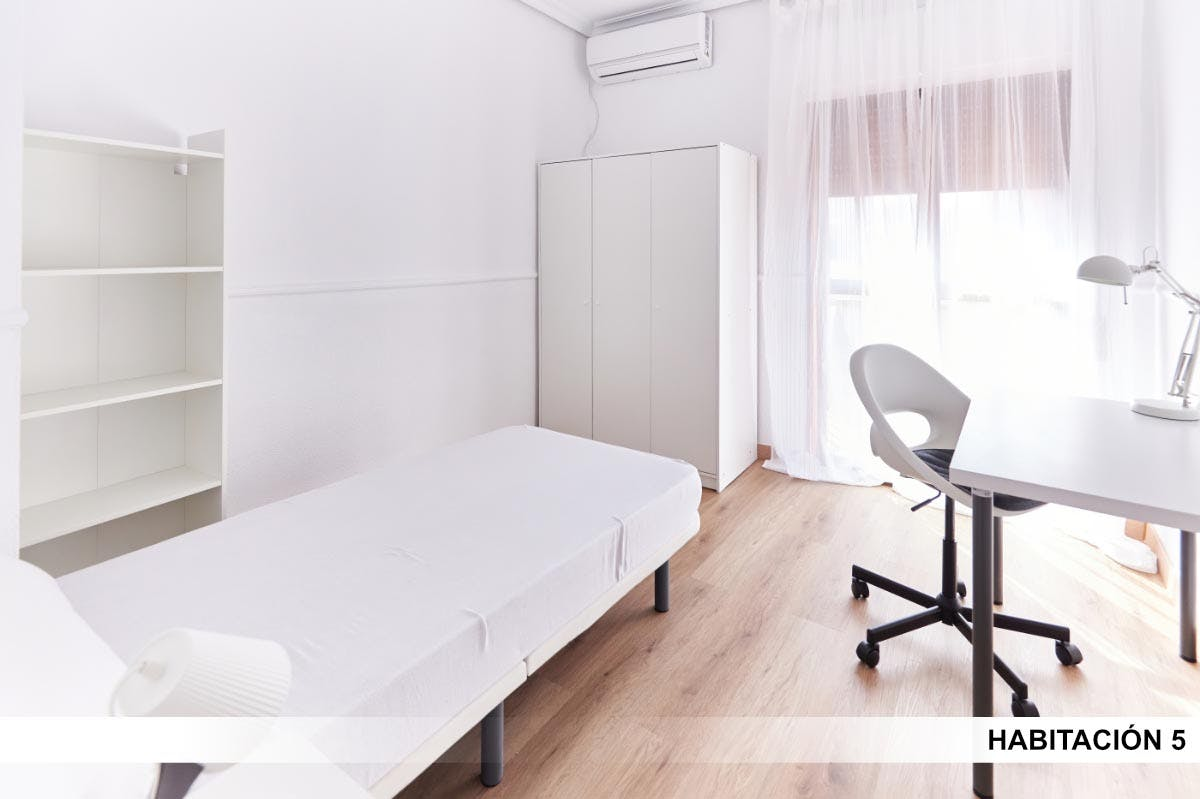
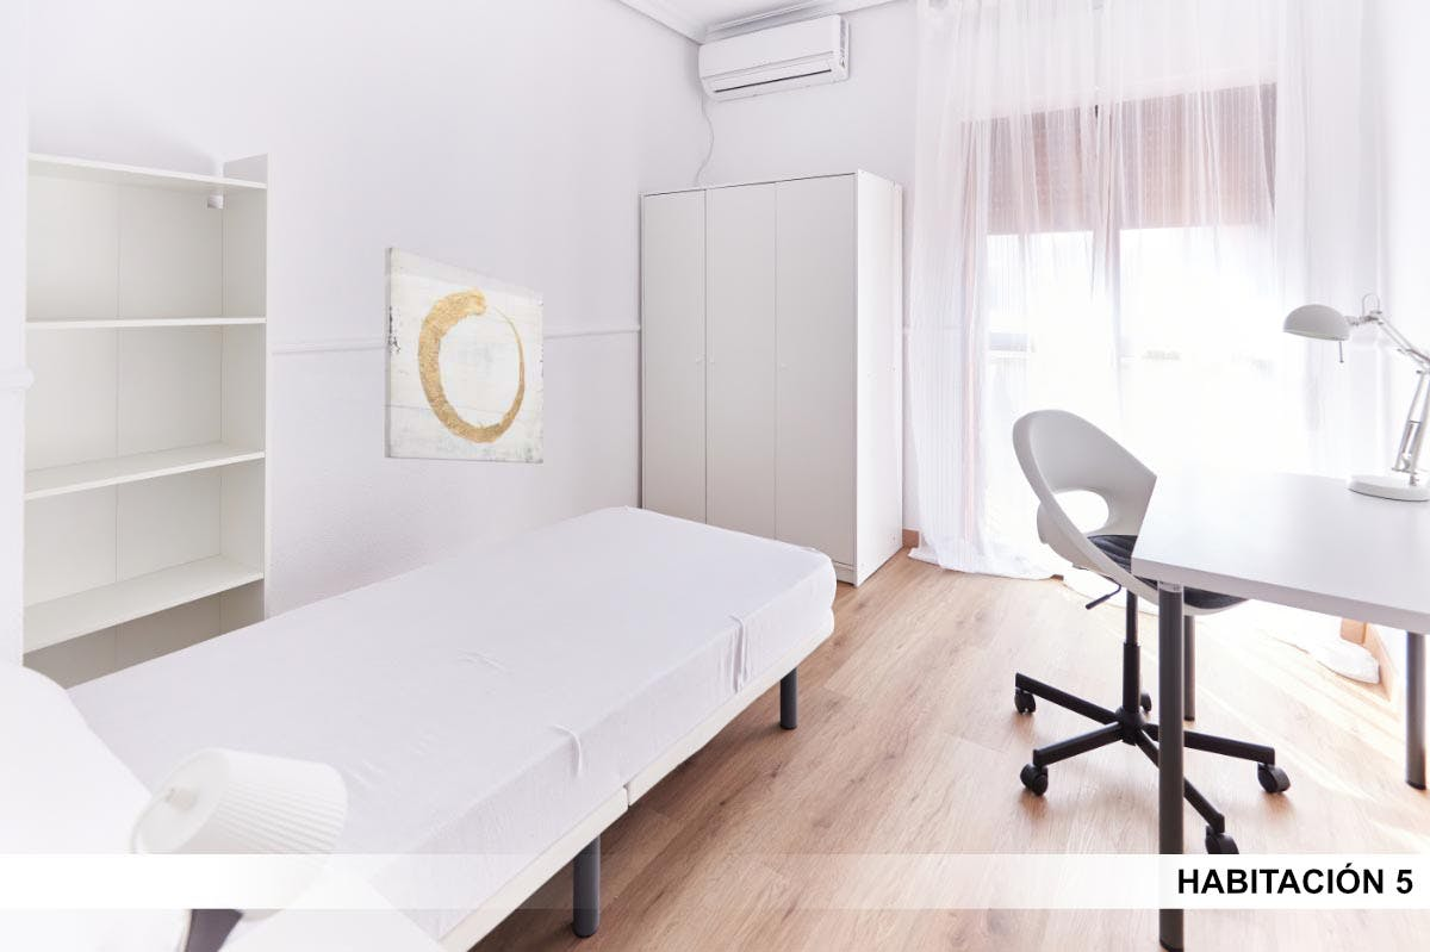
+ wall art (471, 366)
